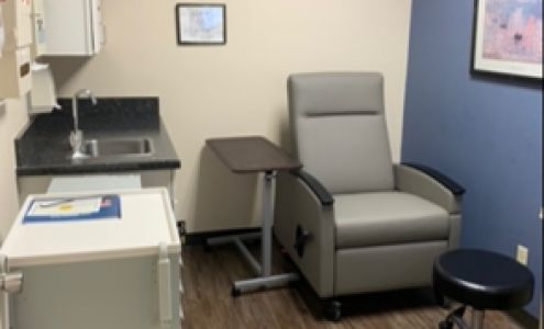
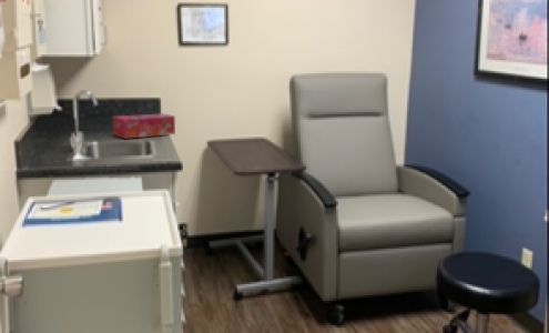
+ tissue box (144, 125)
